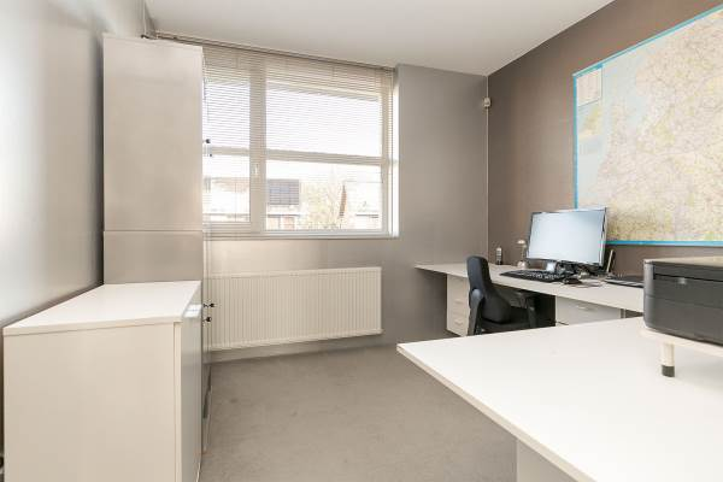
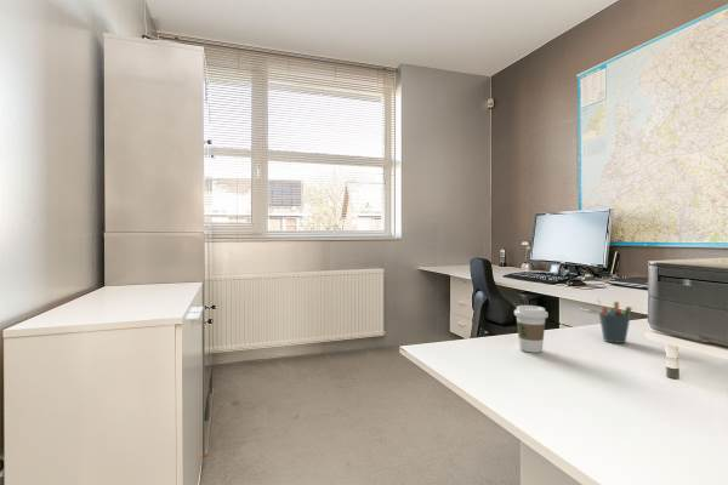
+ pen holder (614, 319)
+ coffee cup (530, 327)
